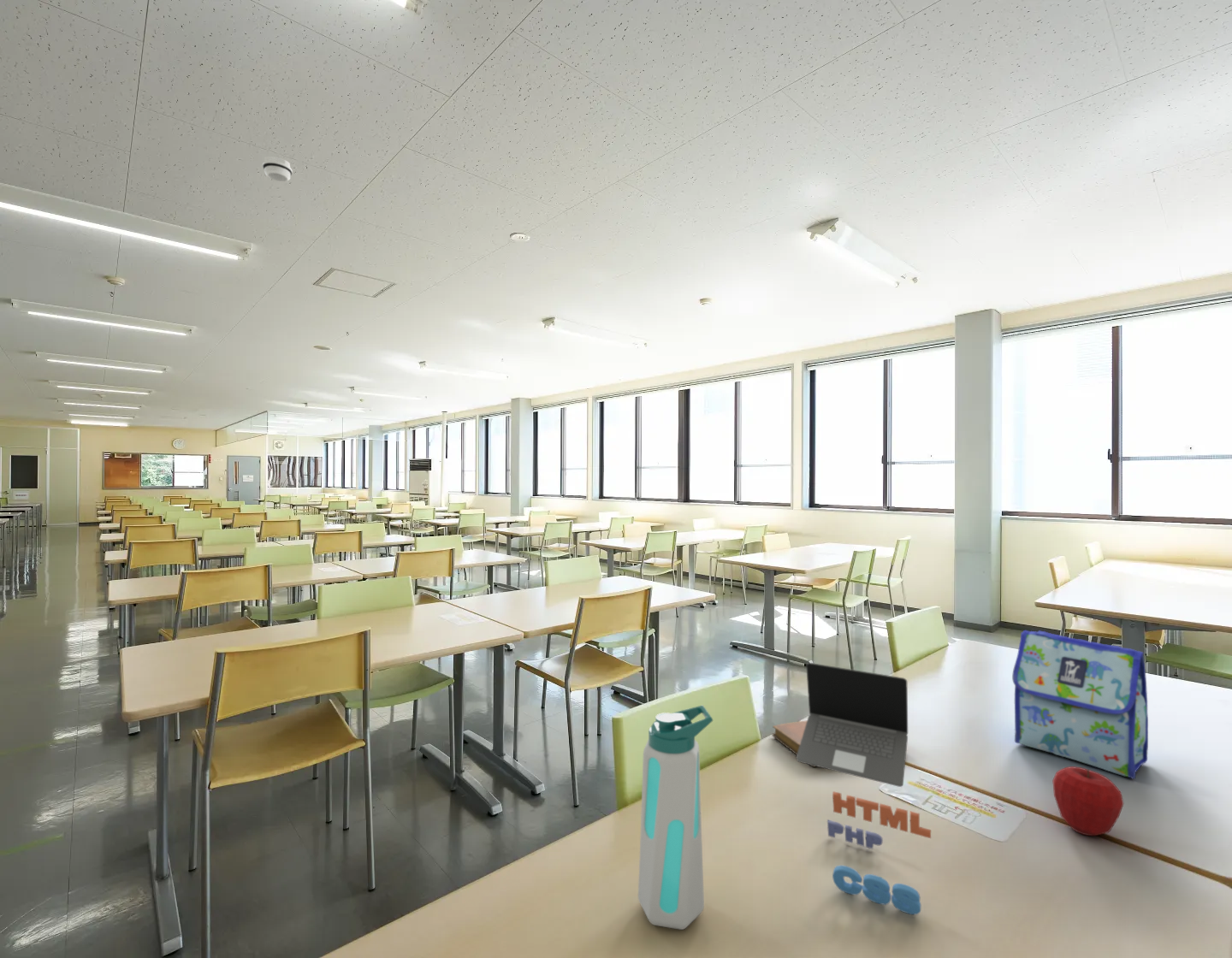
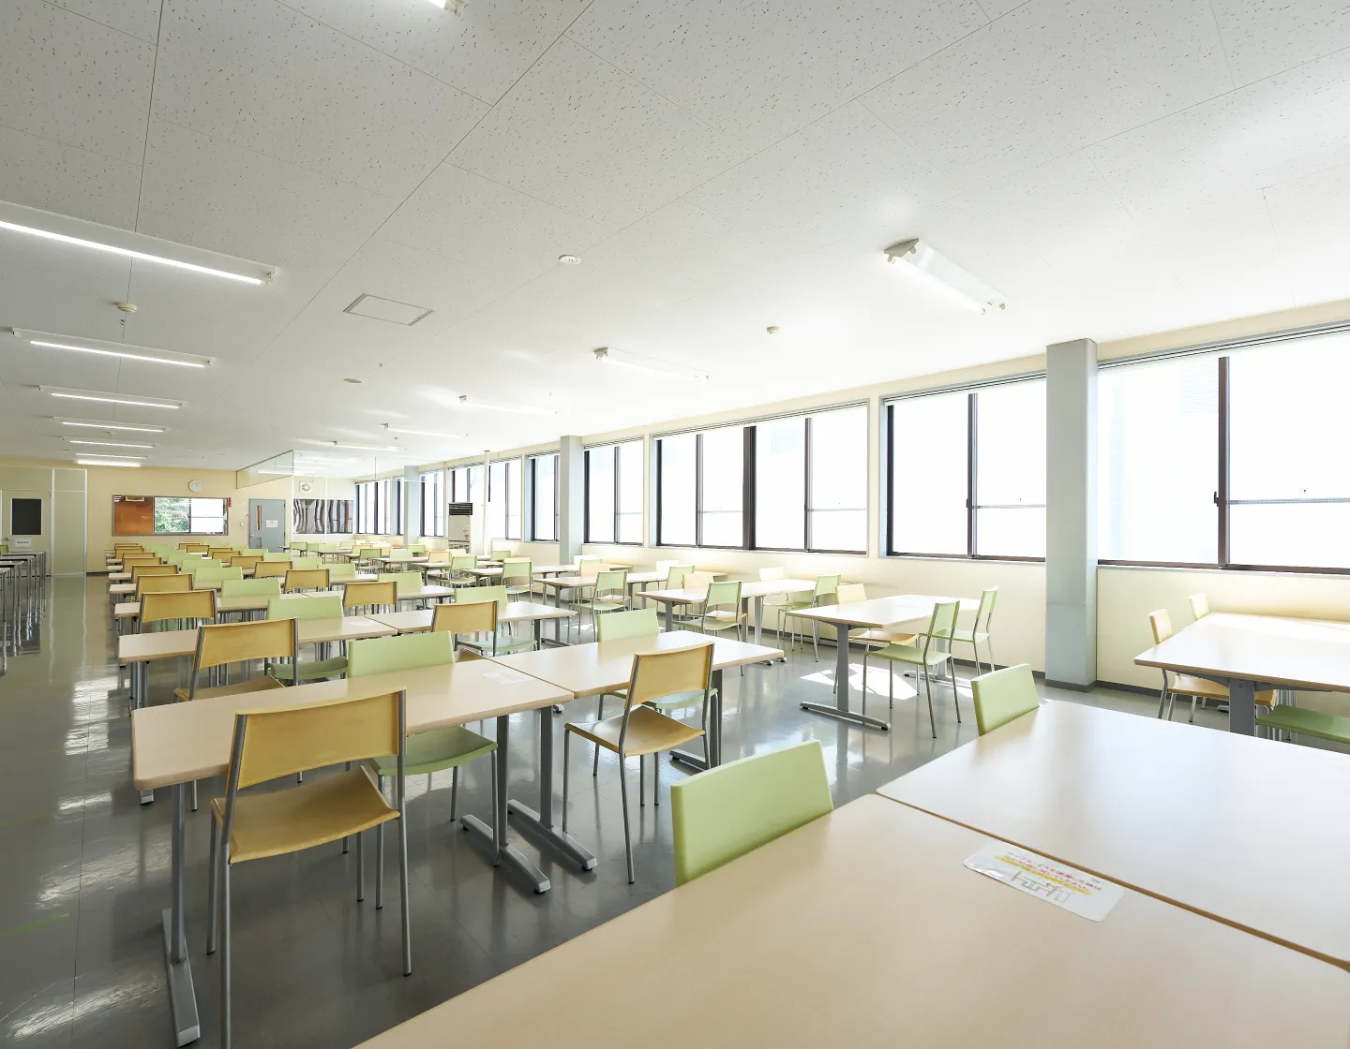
- lunch bag (1078, 696)
- laptop (866, 766)
- water bottle (676, 810)
- notebook (804, 729)
- apple (1087, 799)
- smoke detector (277, 169)
